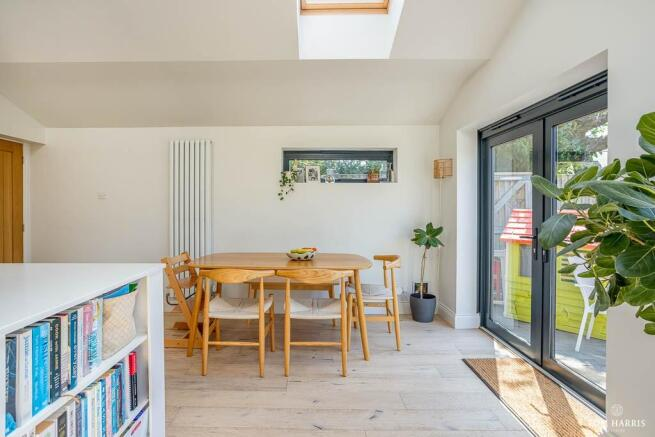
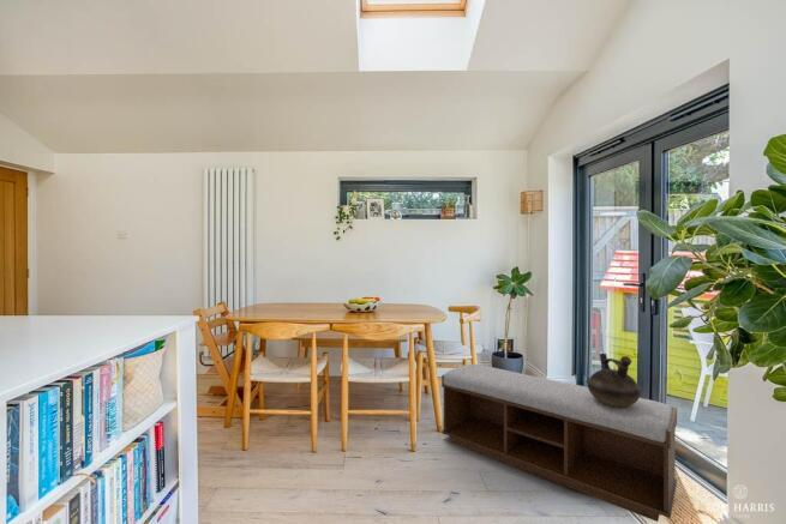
+ bench (544, 423)
+ ceramic vessel (612, 377)
